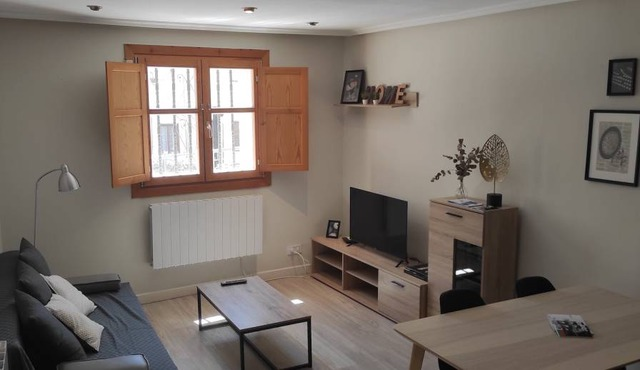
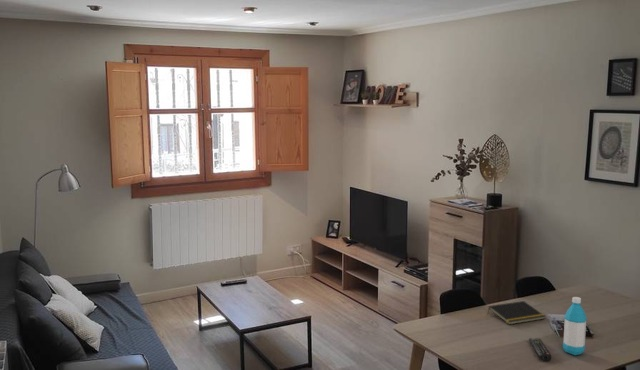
+ water bottle (575, 325)
+ notepad (516, 312)
+ remote control (539, 348)
